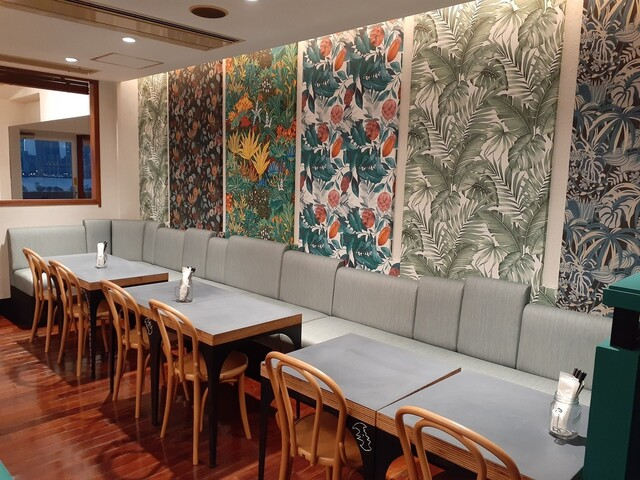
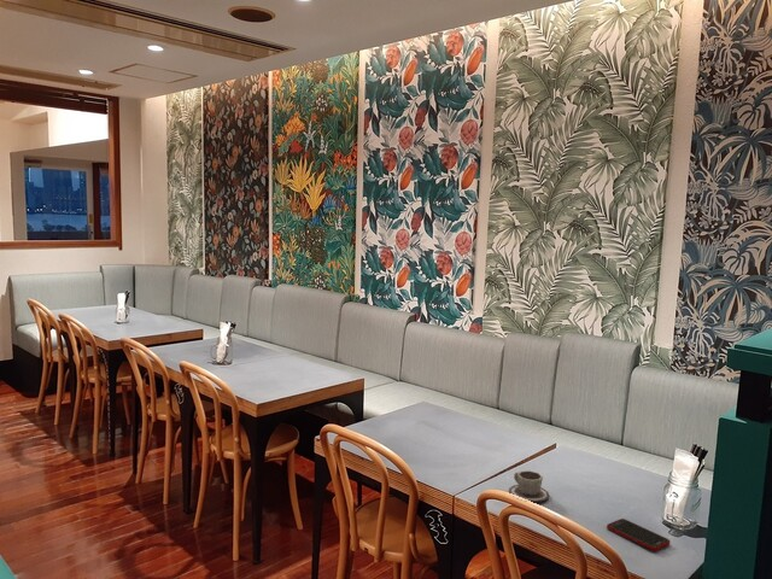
+ cell phone (637, 533)
+ cup (528, 485)
